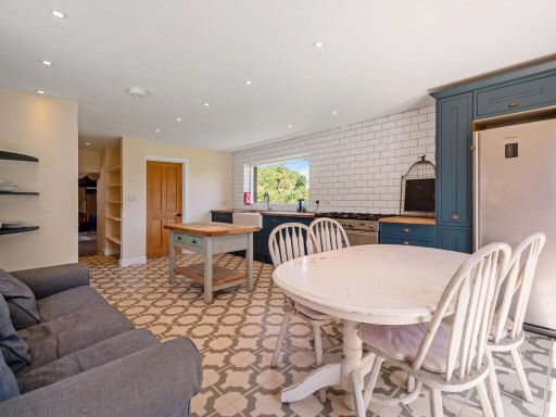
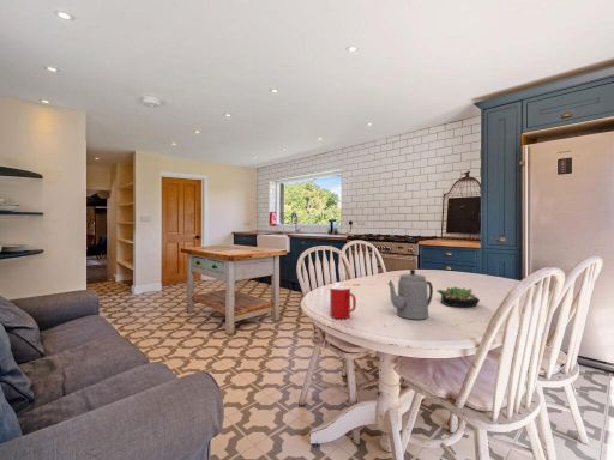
+ teapot (410, 292)
+ cup (342, 302)
+ succulent plant (457, 295)
